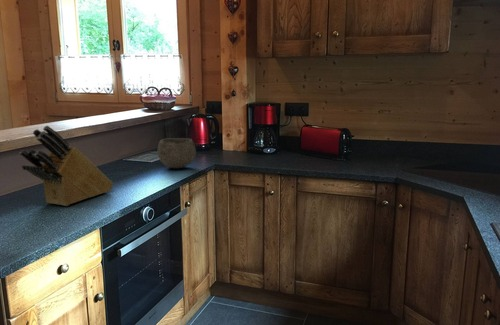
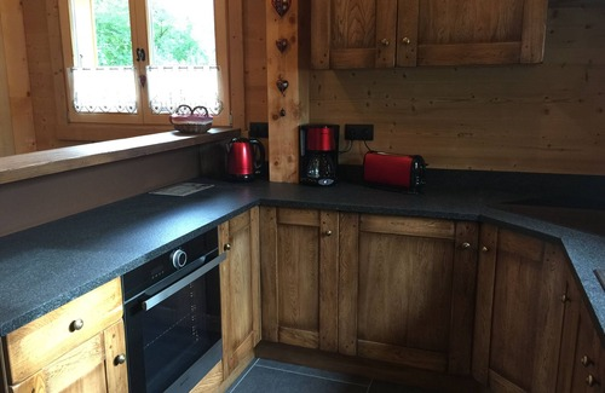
- bowl (176, 154)
- knife block (69, 161)
